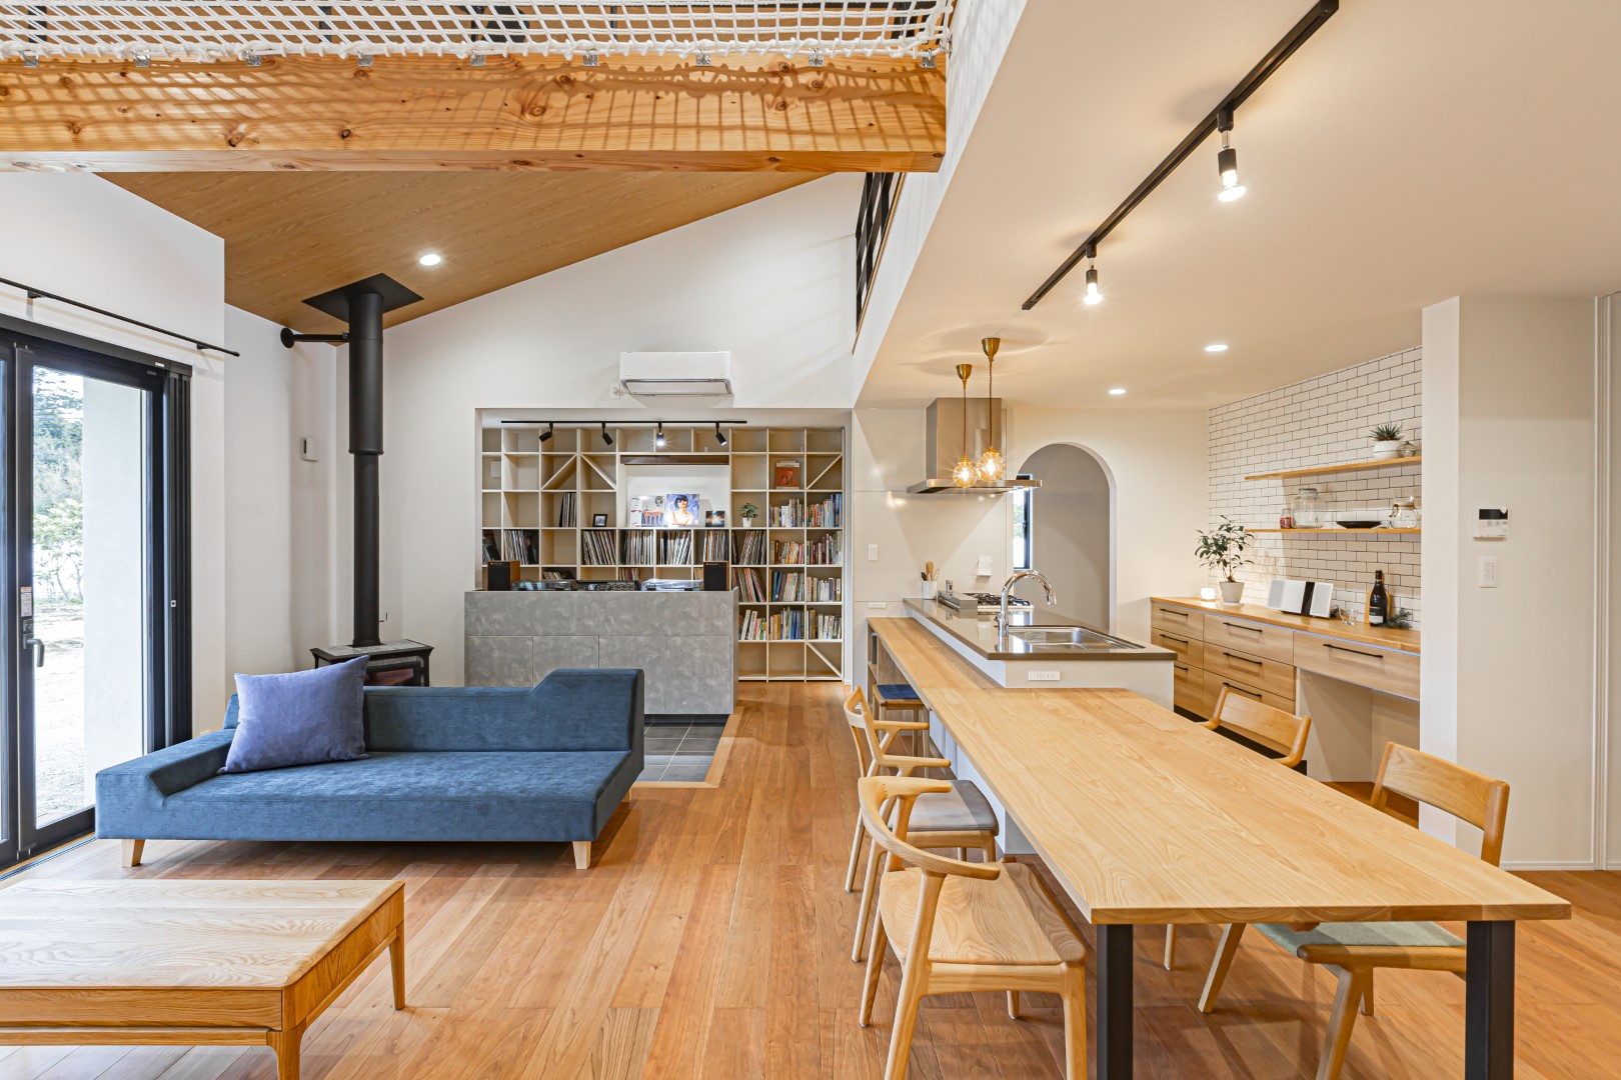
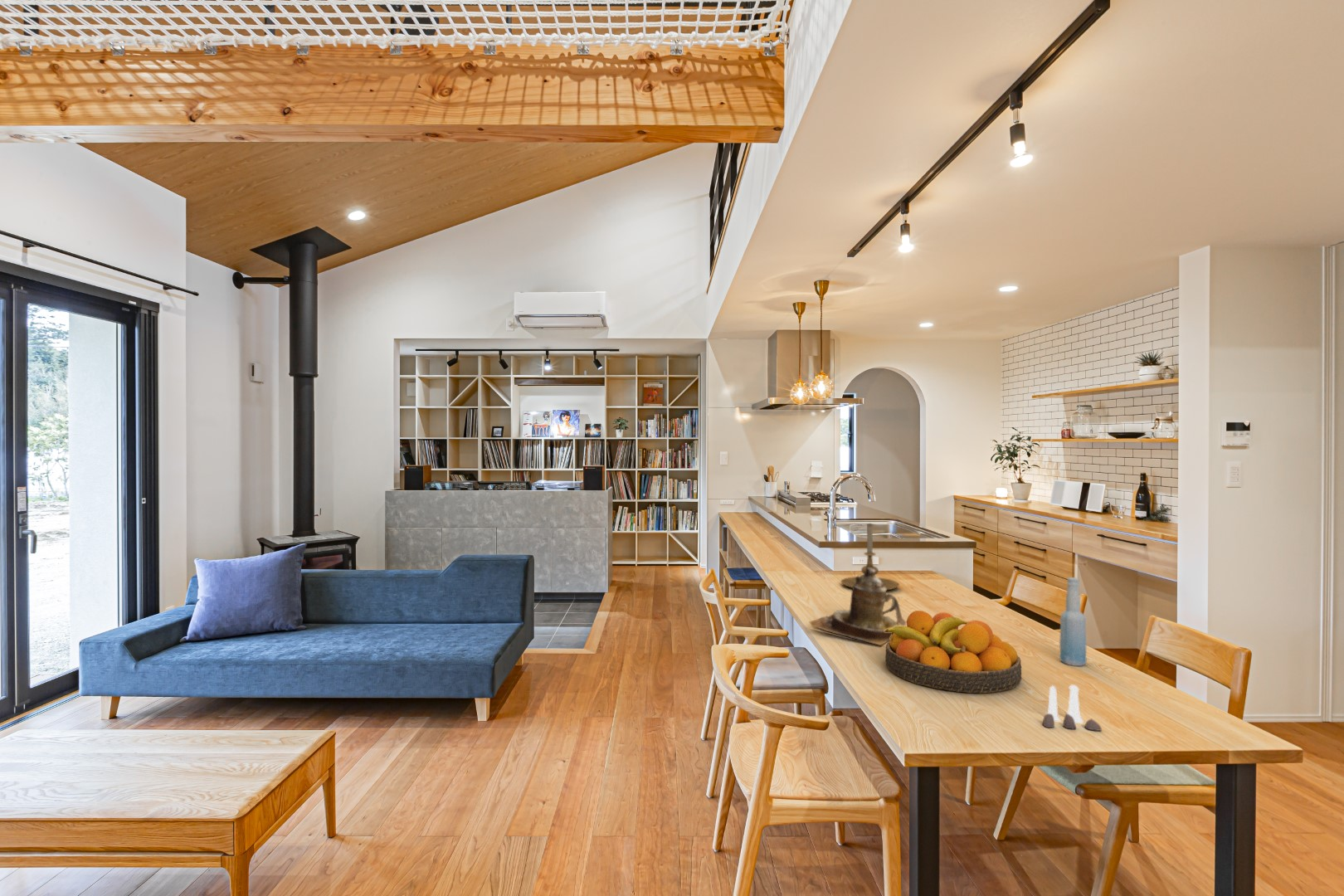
+ fruit bowl (951, 643)
+ teapot (859, 599)
+ salt and pepper shaker set (1069, 705)
+ bottle (1073, 621)
+ candle holder (869, 554)
